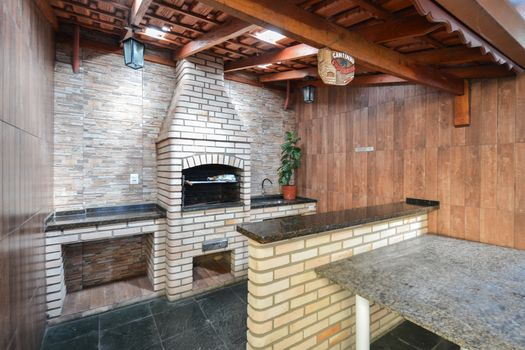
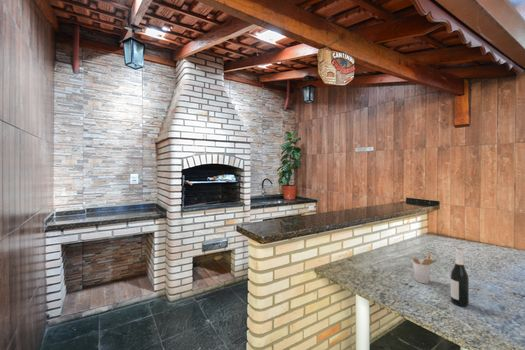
+ utensil holder (424, 268)
+ wine bottle (459, 275)
